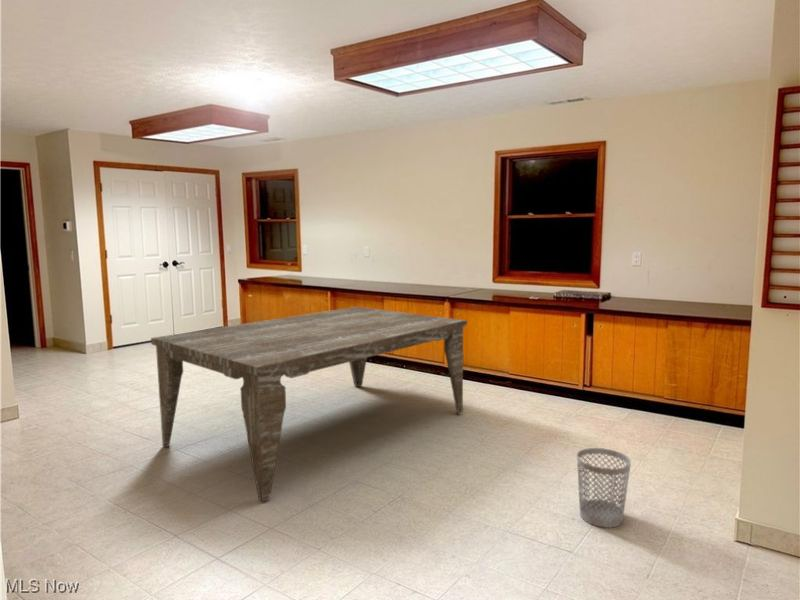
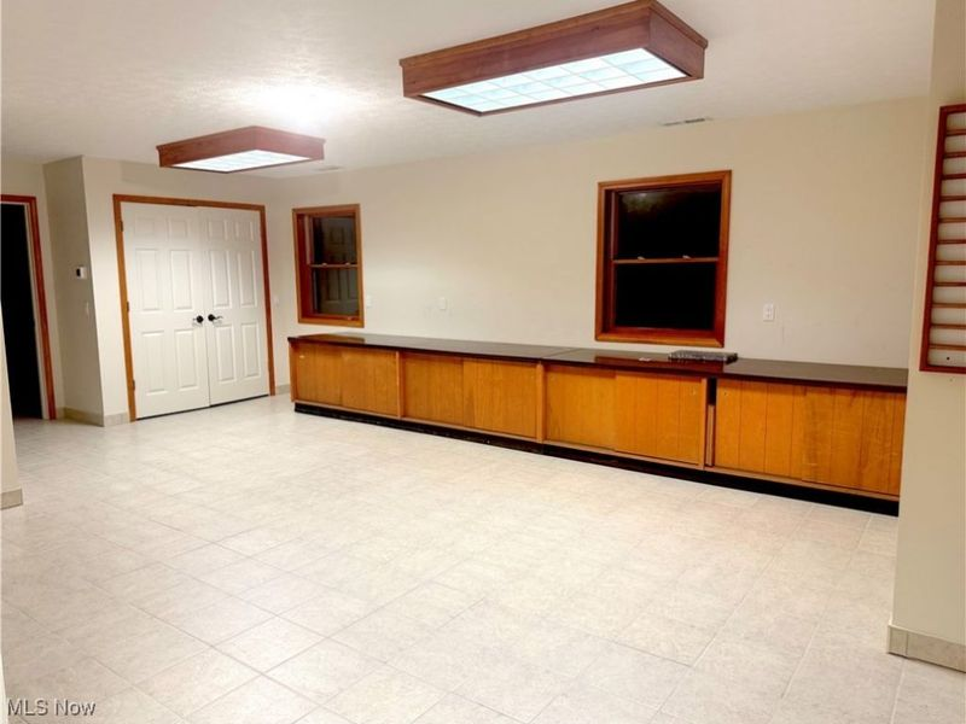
- wastebasket (602, 487)
- dining table (319, 369)
